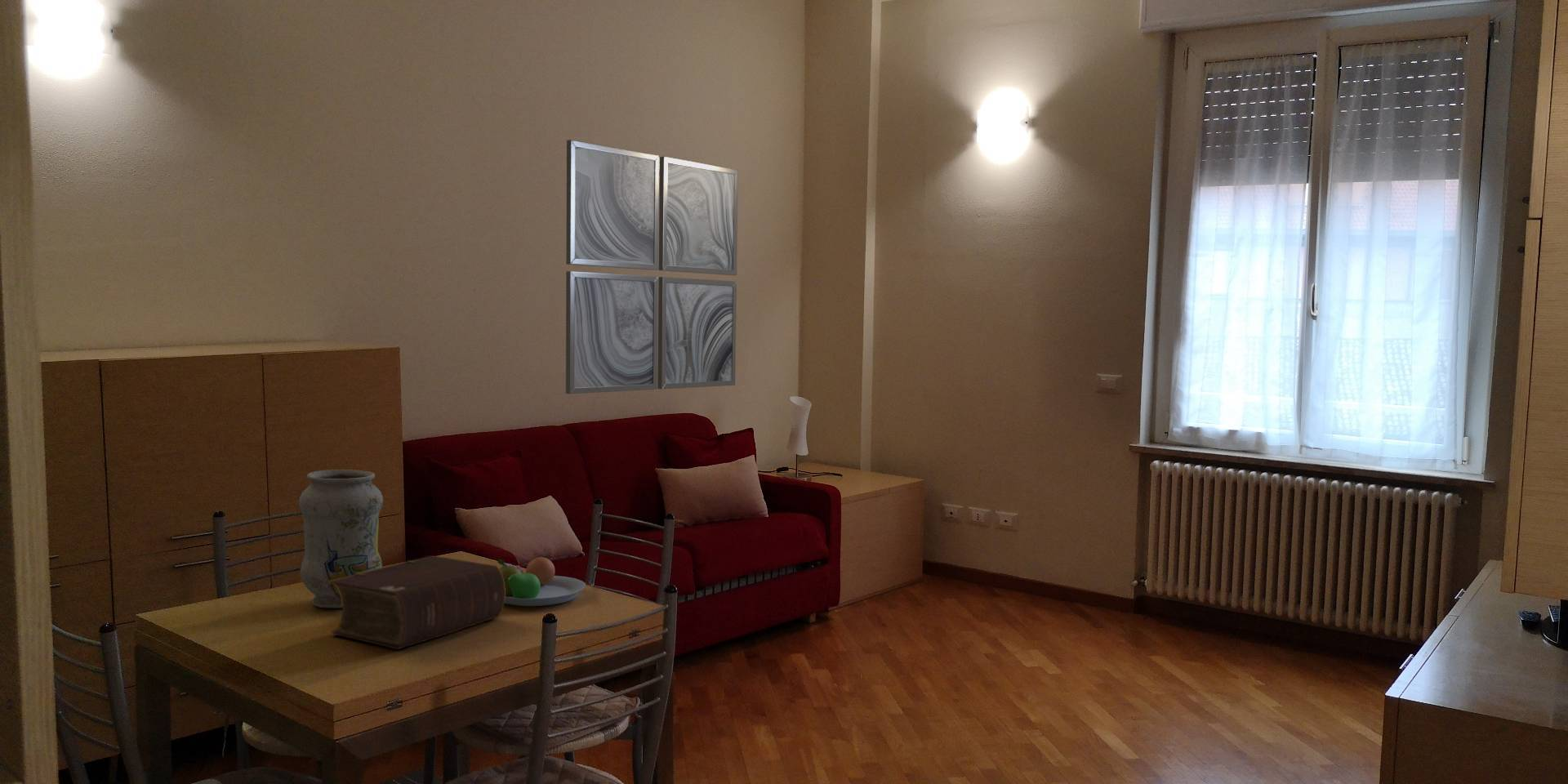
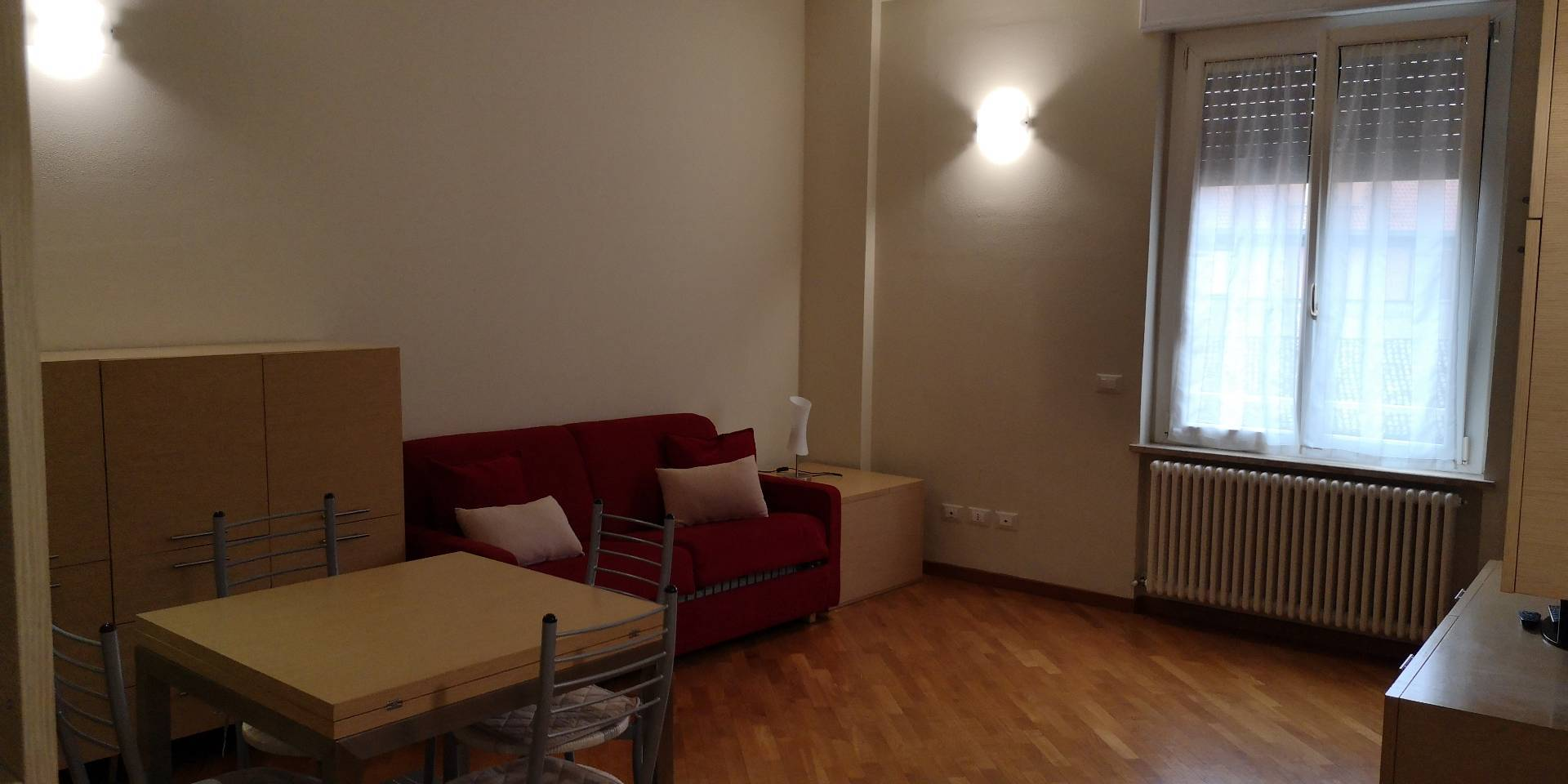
- bible (419, 599)
- fruit bowl (533, 577)
- wall art (657, 270)
- vase (341, 537)
